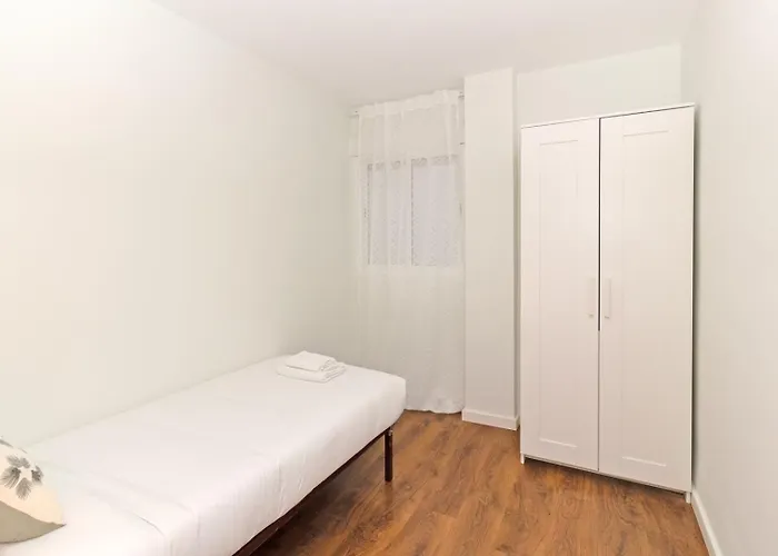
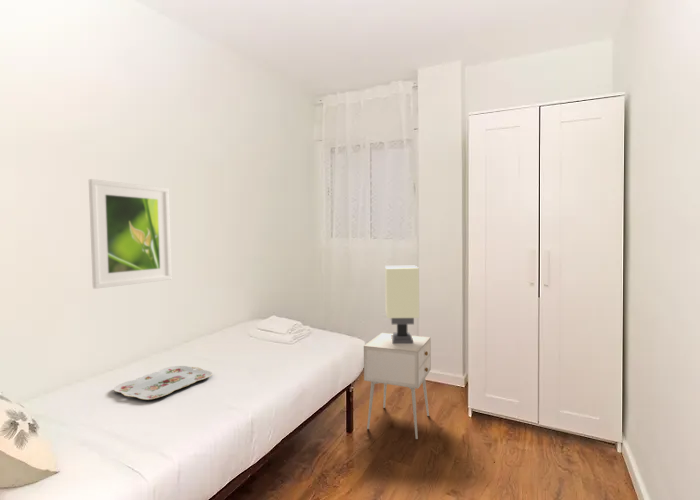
+ table lamp (401, 303)
+ serving tray (165, 381)
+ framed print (133, 234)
+ nightstand (400, 382)
